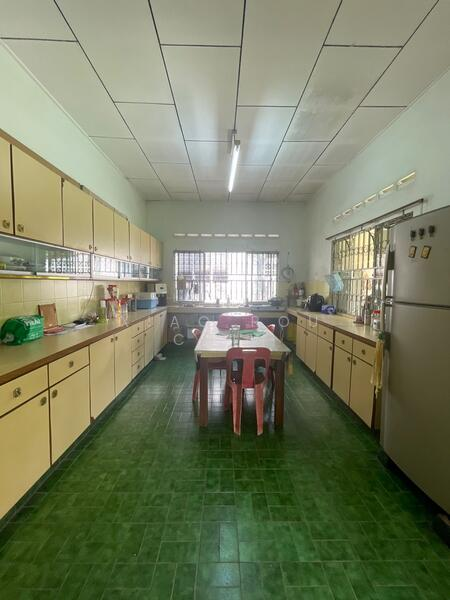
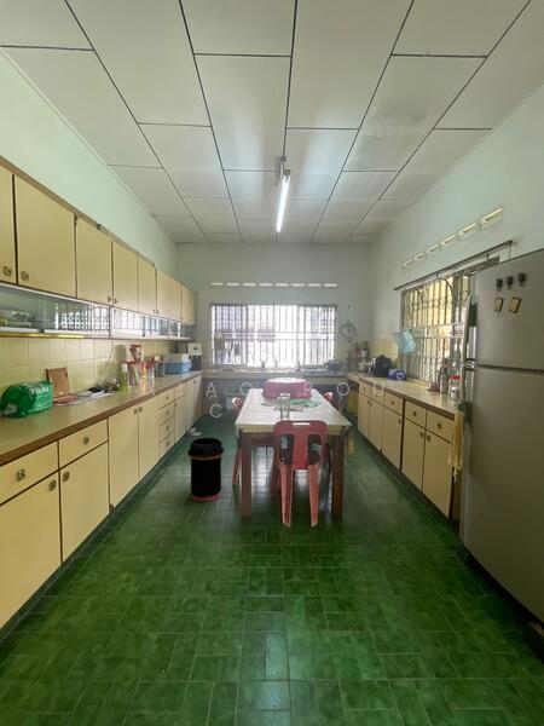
+ trash can (206, 467)
